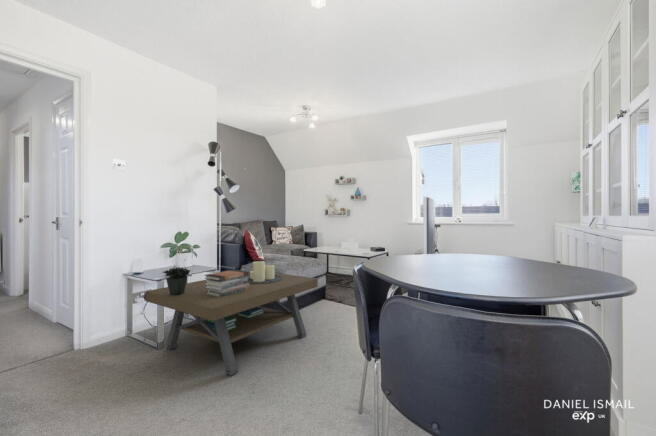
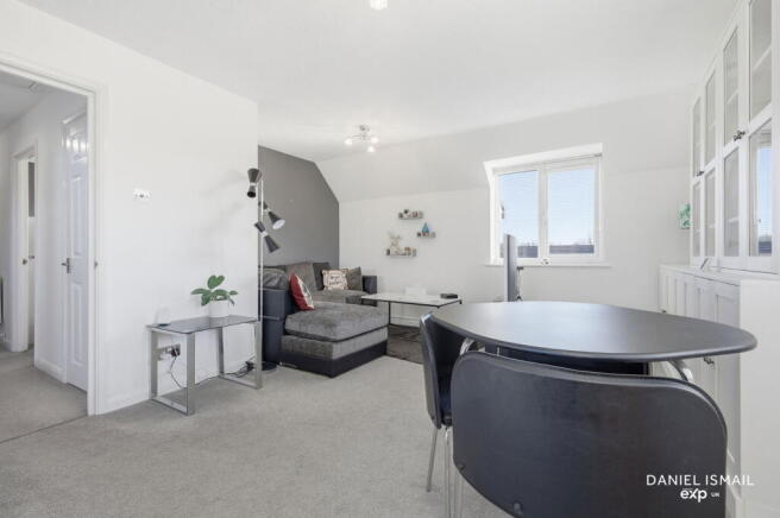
- potted plant (177, 268)
- book stack (227, 281)
- coffee table (239, 302)
